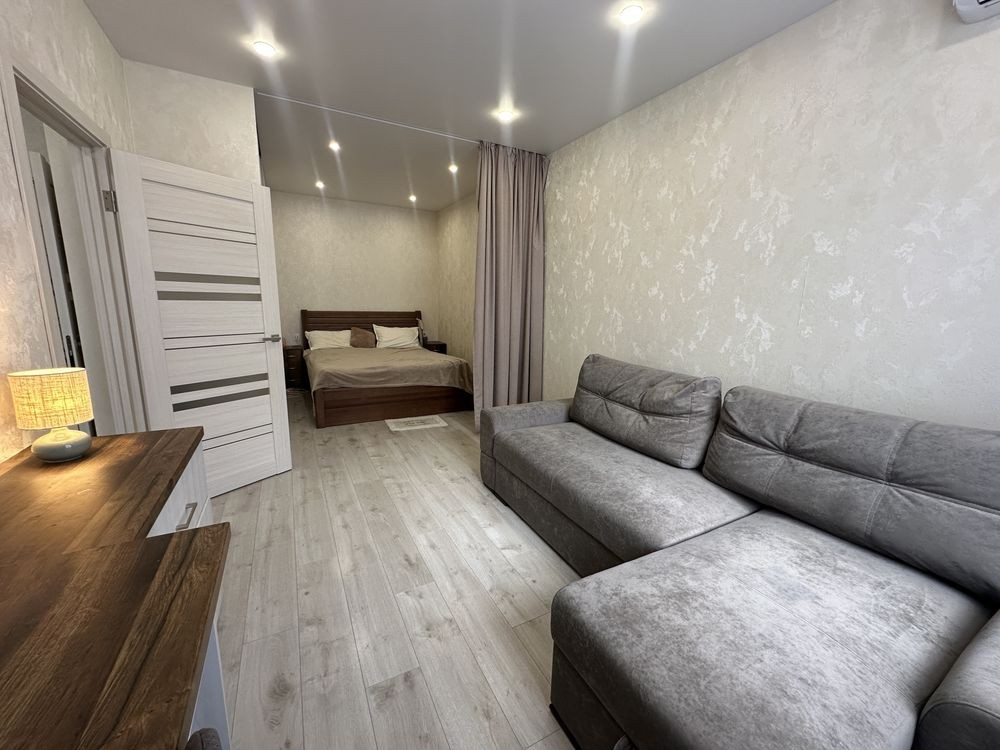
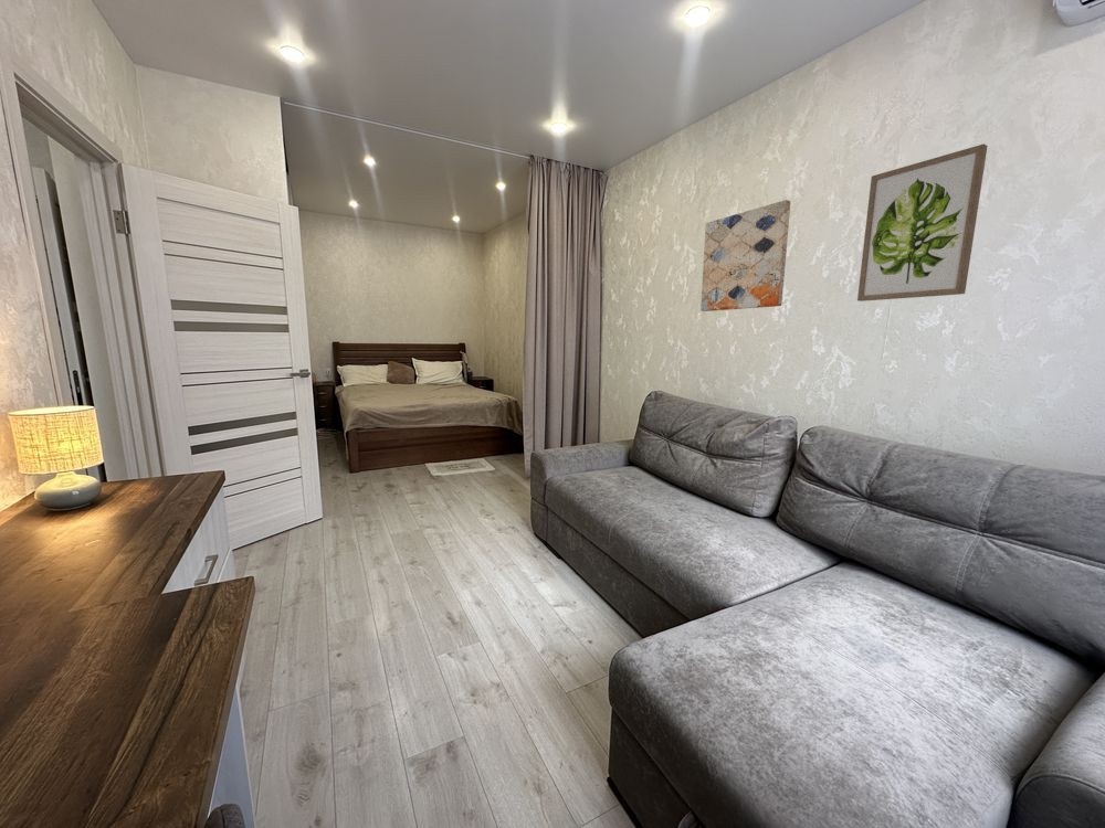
+ wall art (740, 262)
+ wall art (915, 231)
